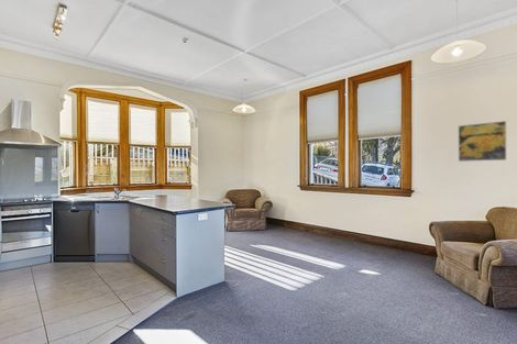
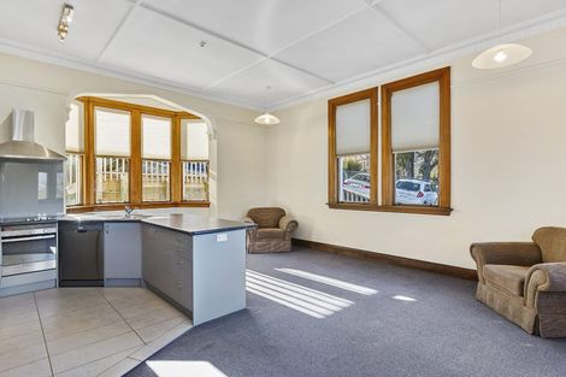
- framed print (481, 142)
